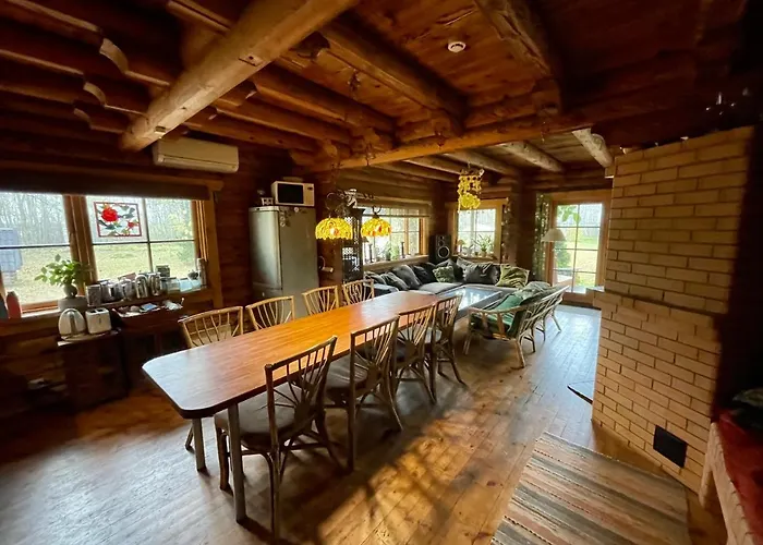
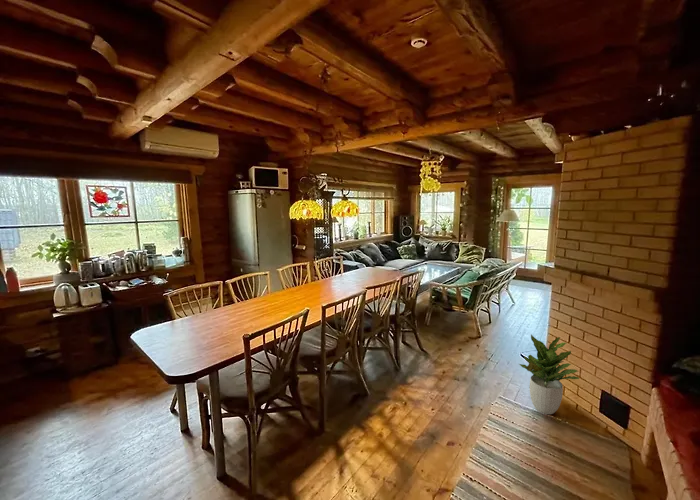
+ potted plant (544, 372)
